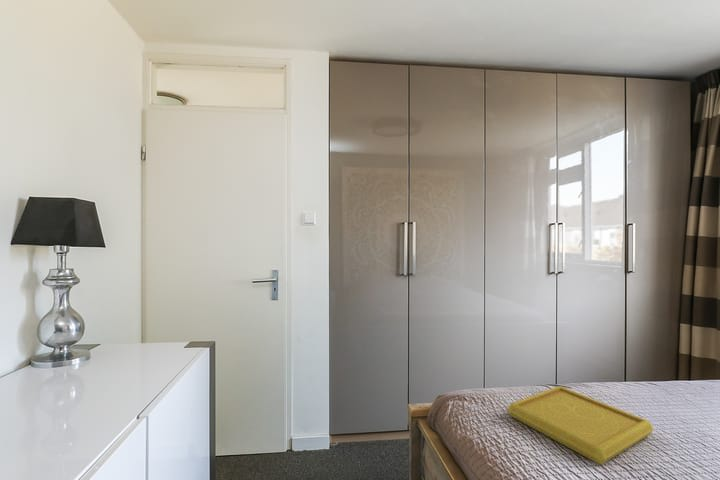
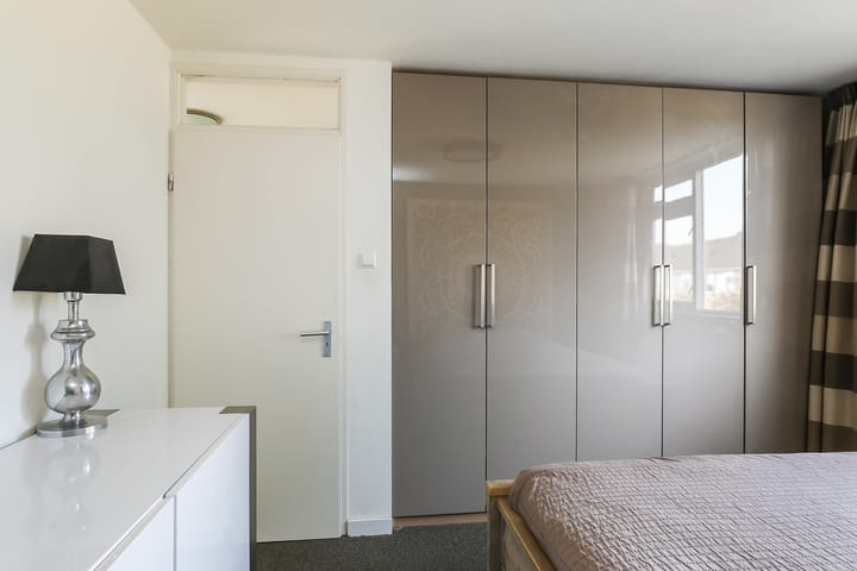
- serving tray (576, 418)
